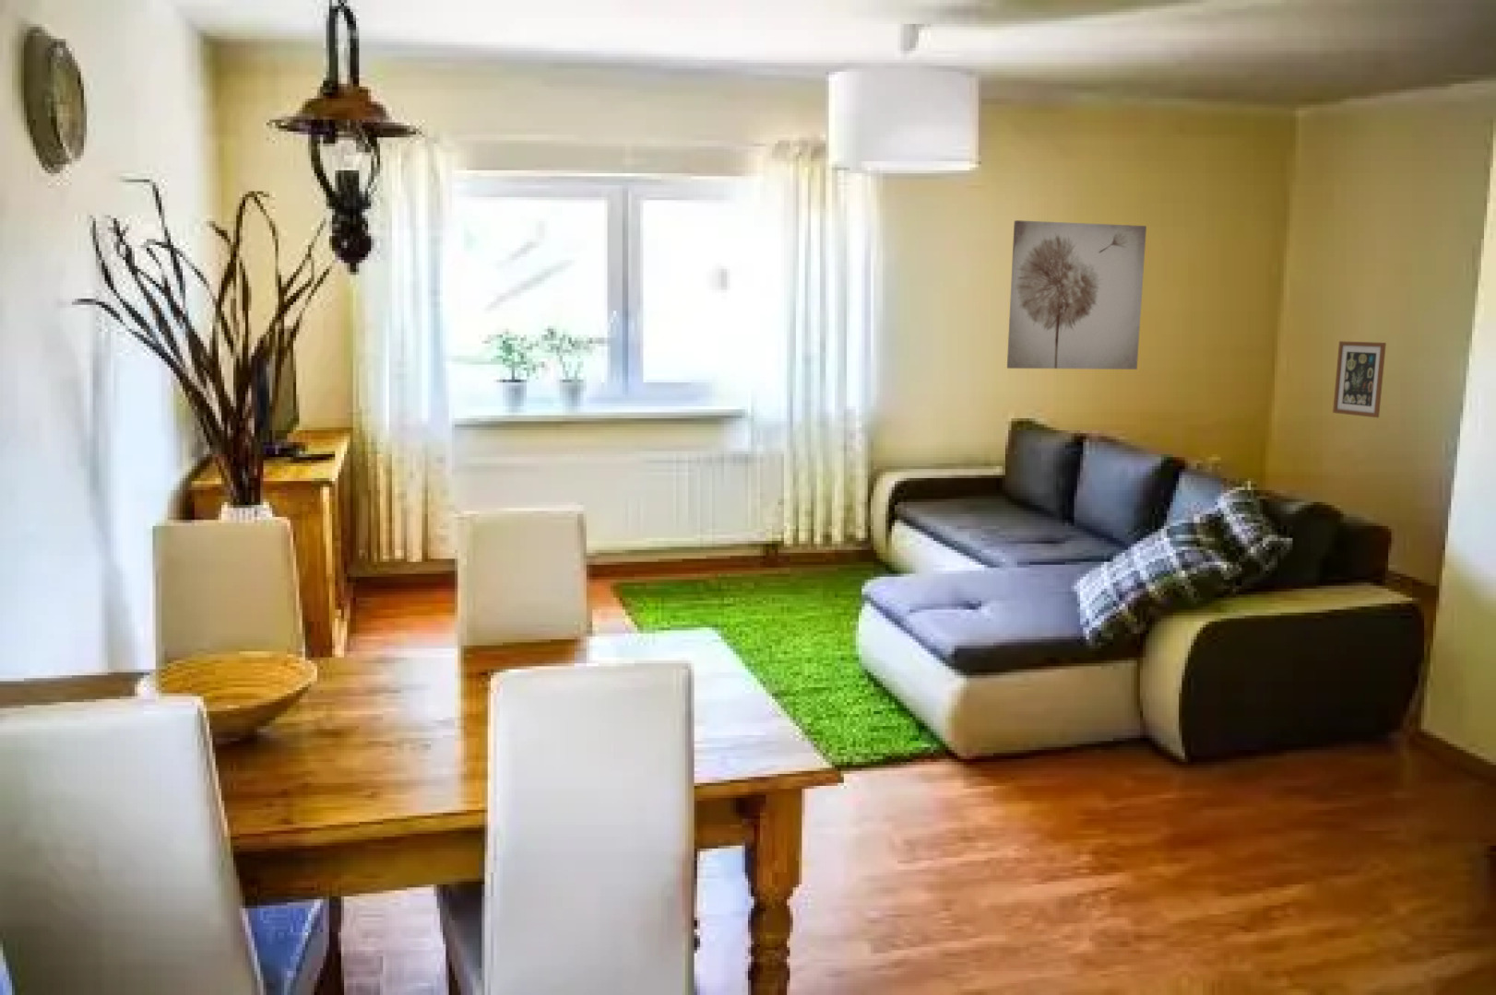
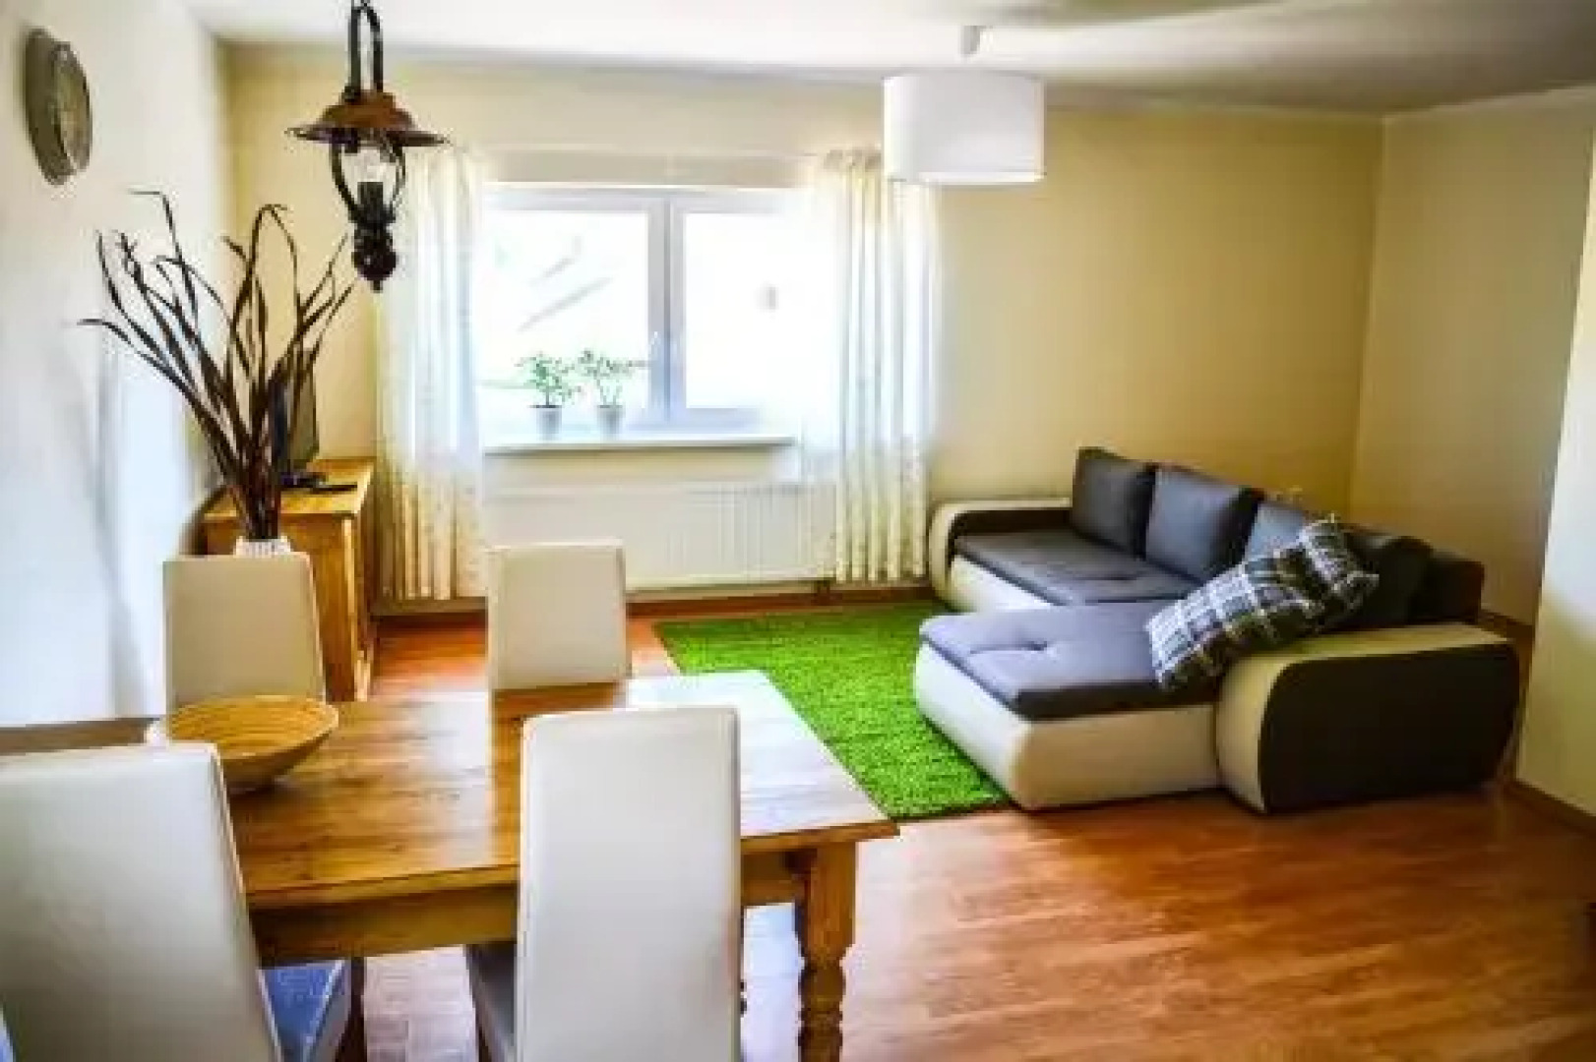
- wall art (1076, 297)
- wall art (1358, 379)
